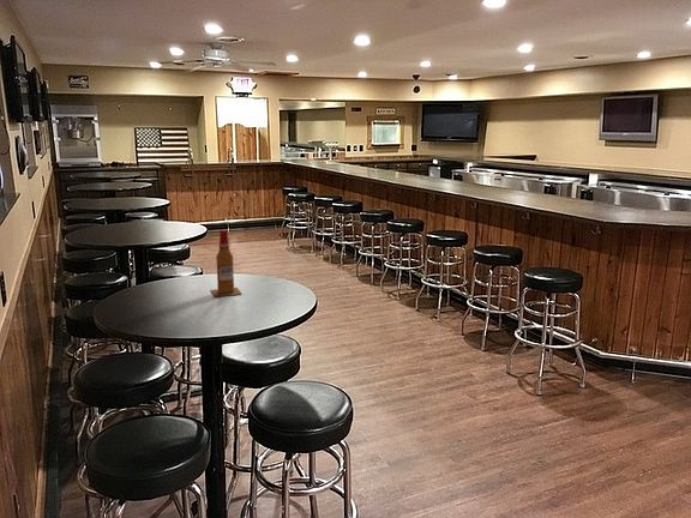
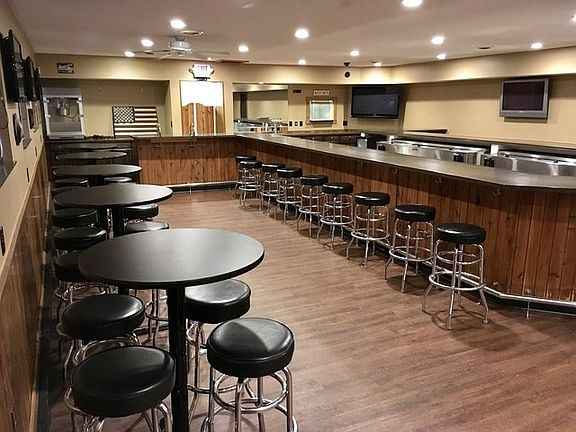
- beer bottle (224, 261)
